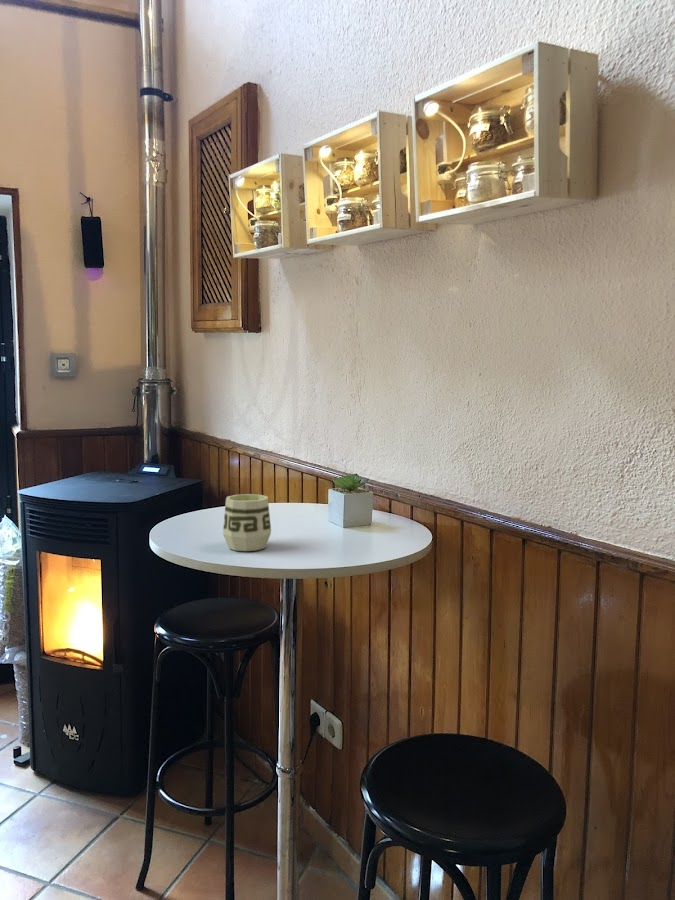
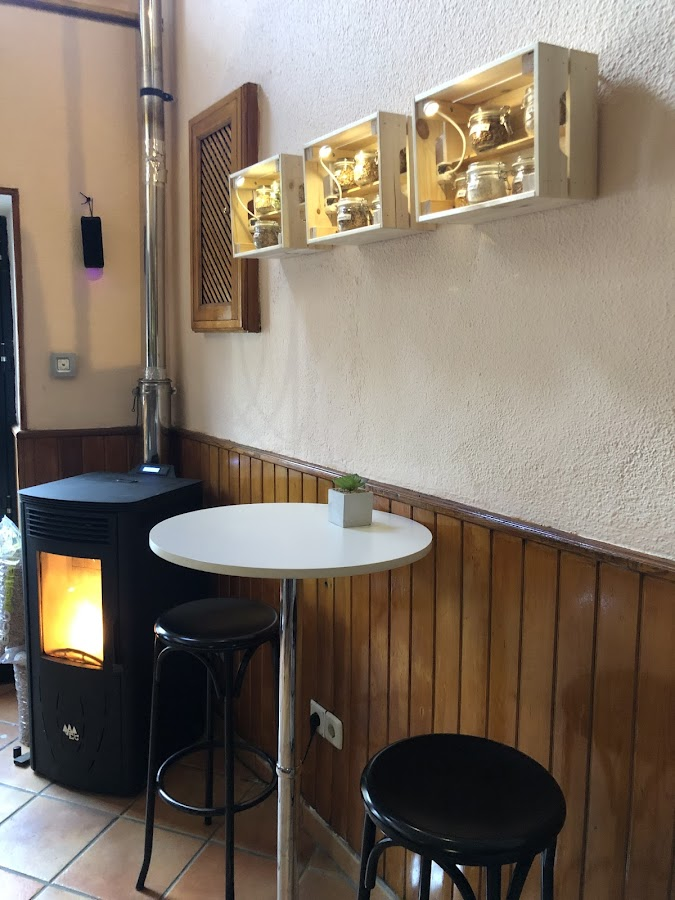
- cup (247, 522)
